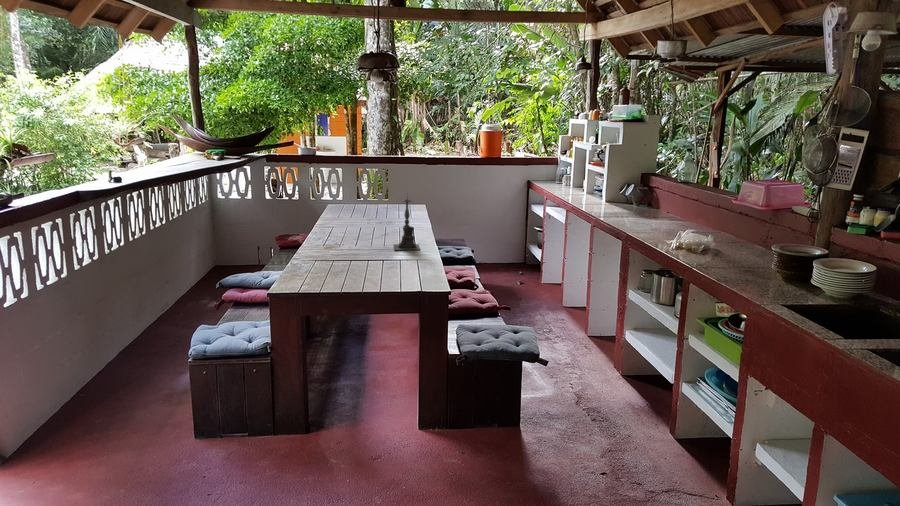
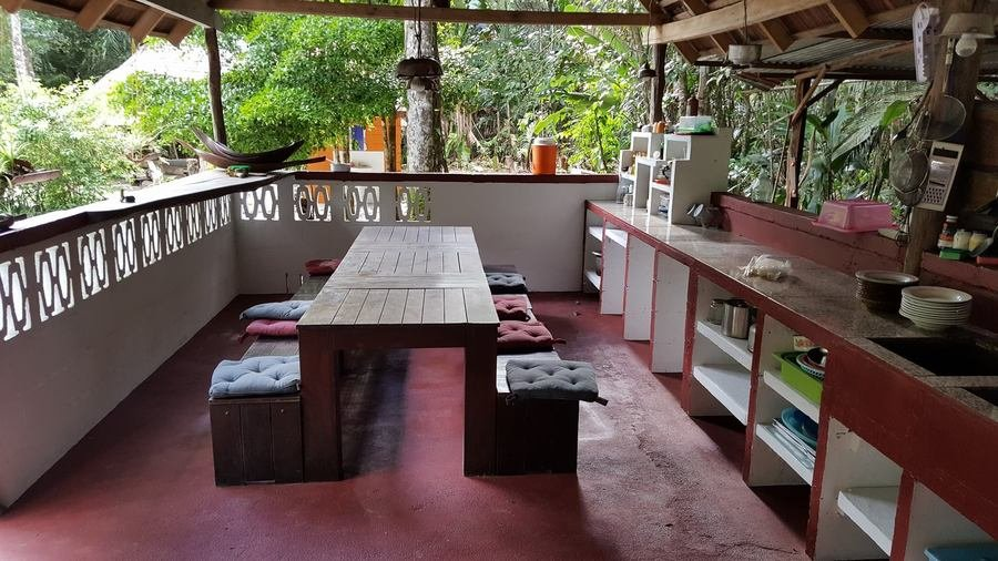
- candle holder (406, 219)
